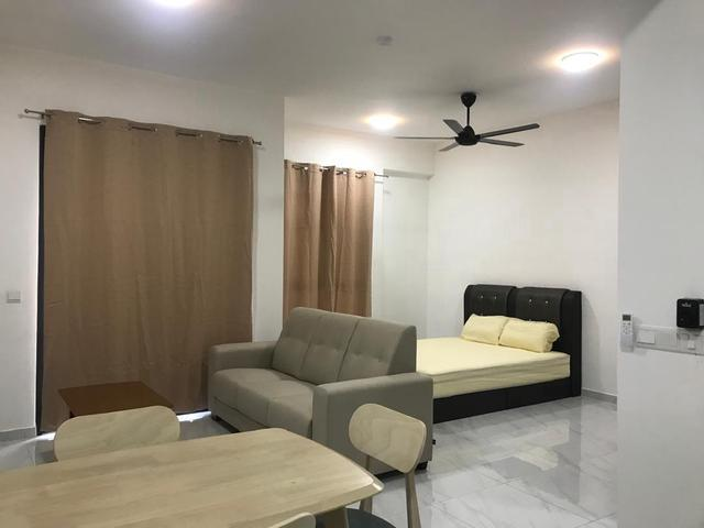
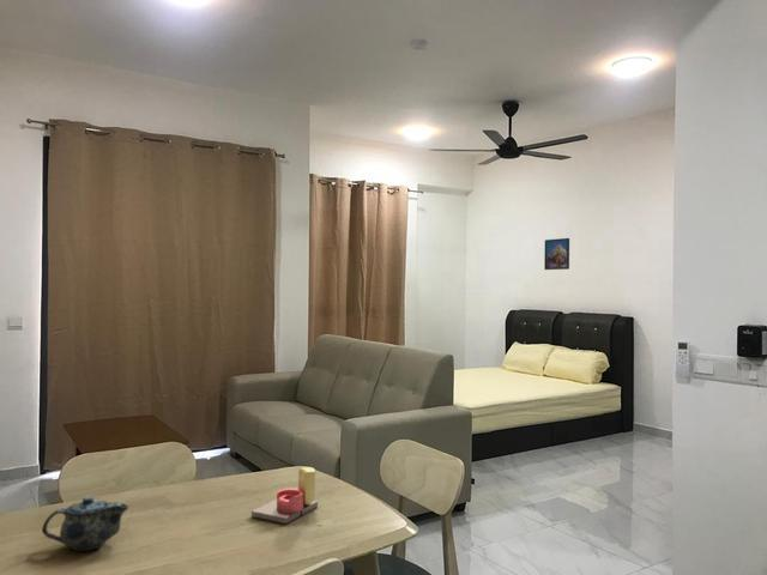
+ candle (286, 490)
+ chinaware (85, 520)
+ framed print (556, 254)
